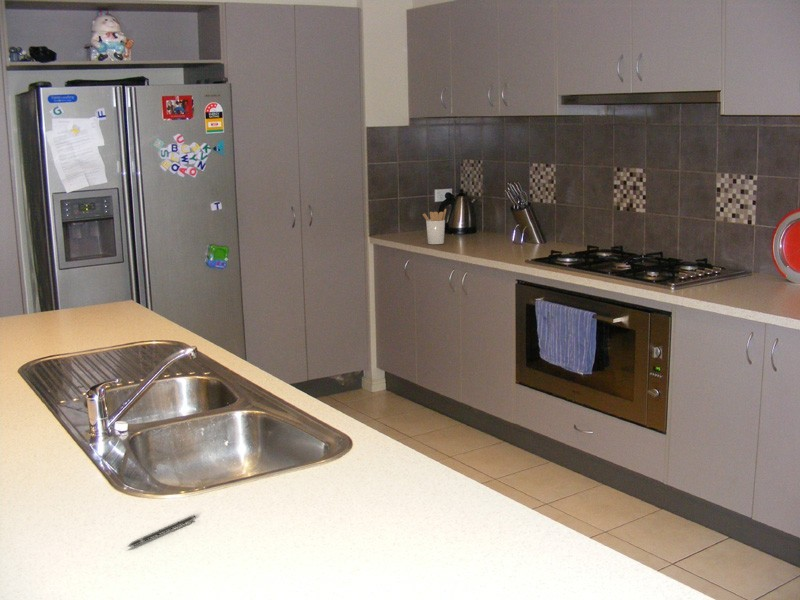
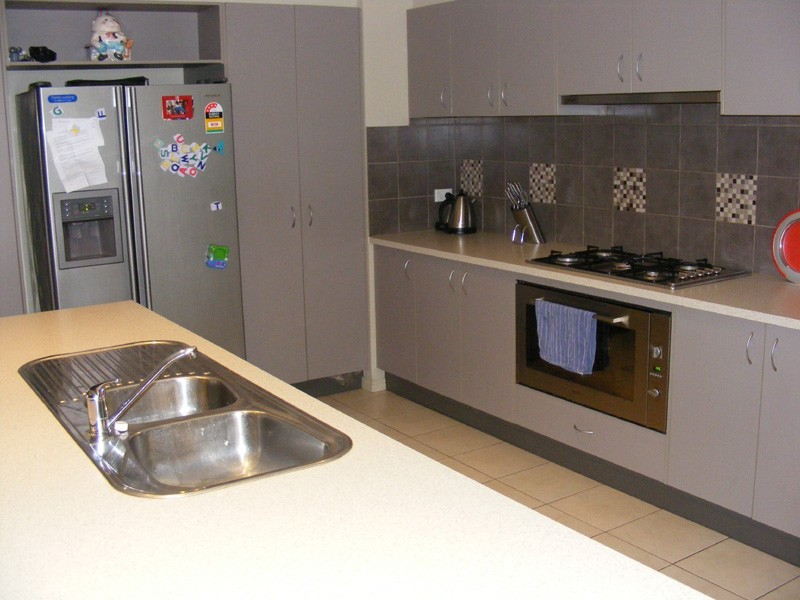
- utensil holder (436, 226)
- pen (162, 531)
